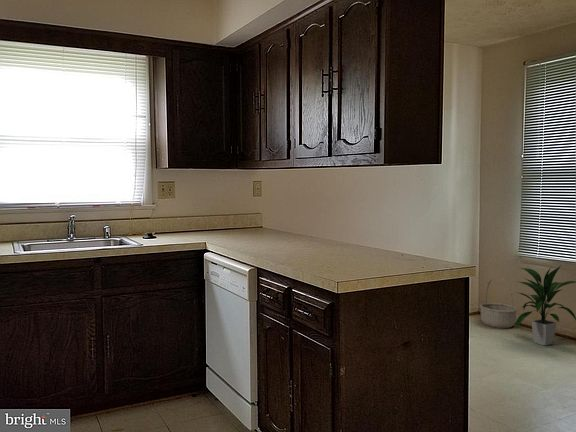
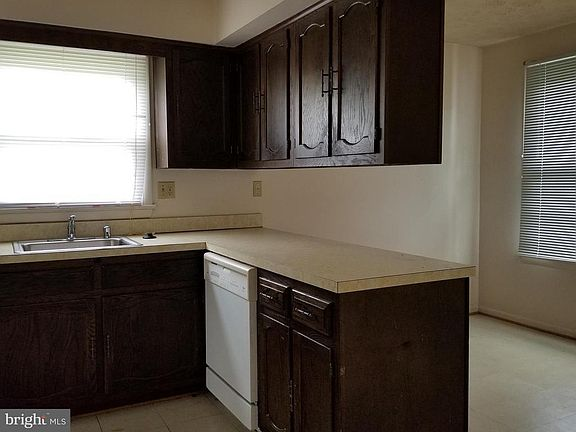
- indoor plant (541, 302)
- basket (498, 303)
